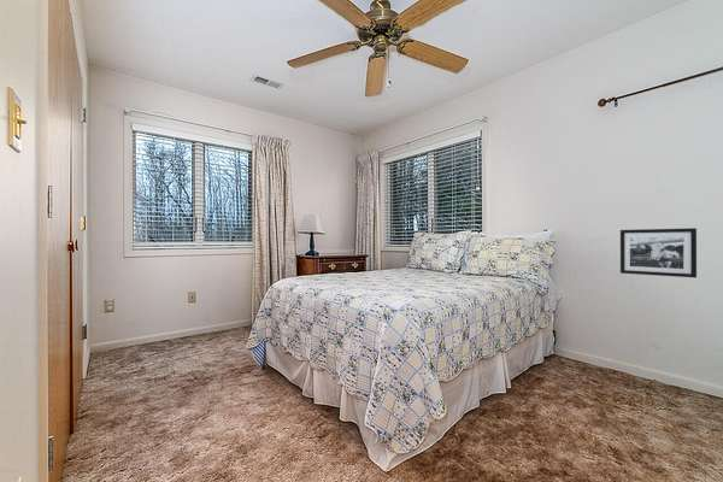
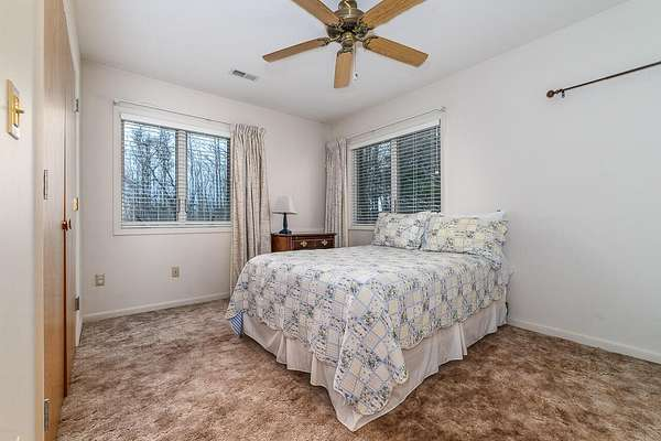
- picture frame (656, 252)
